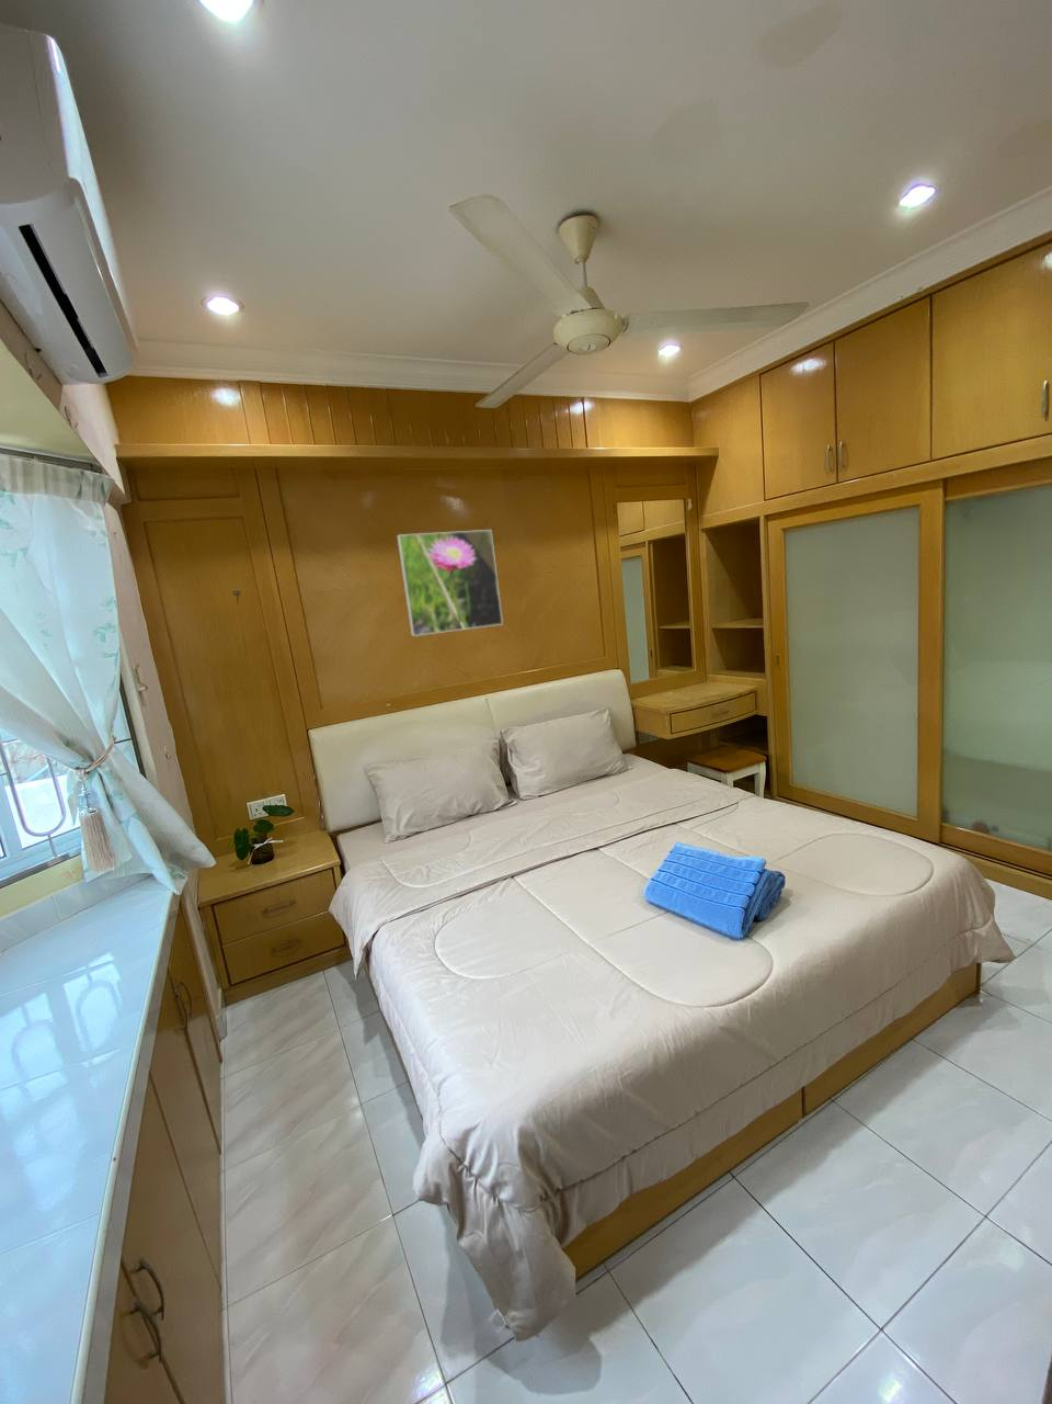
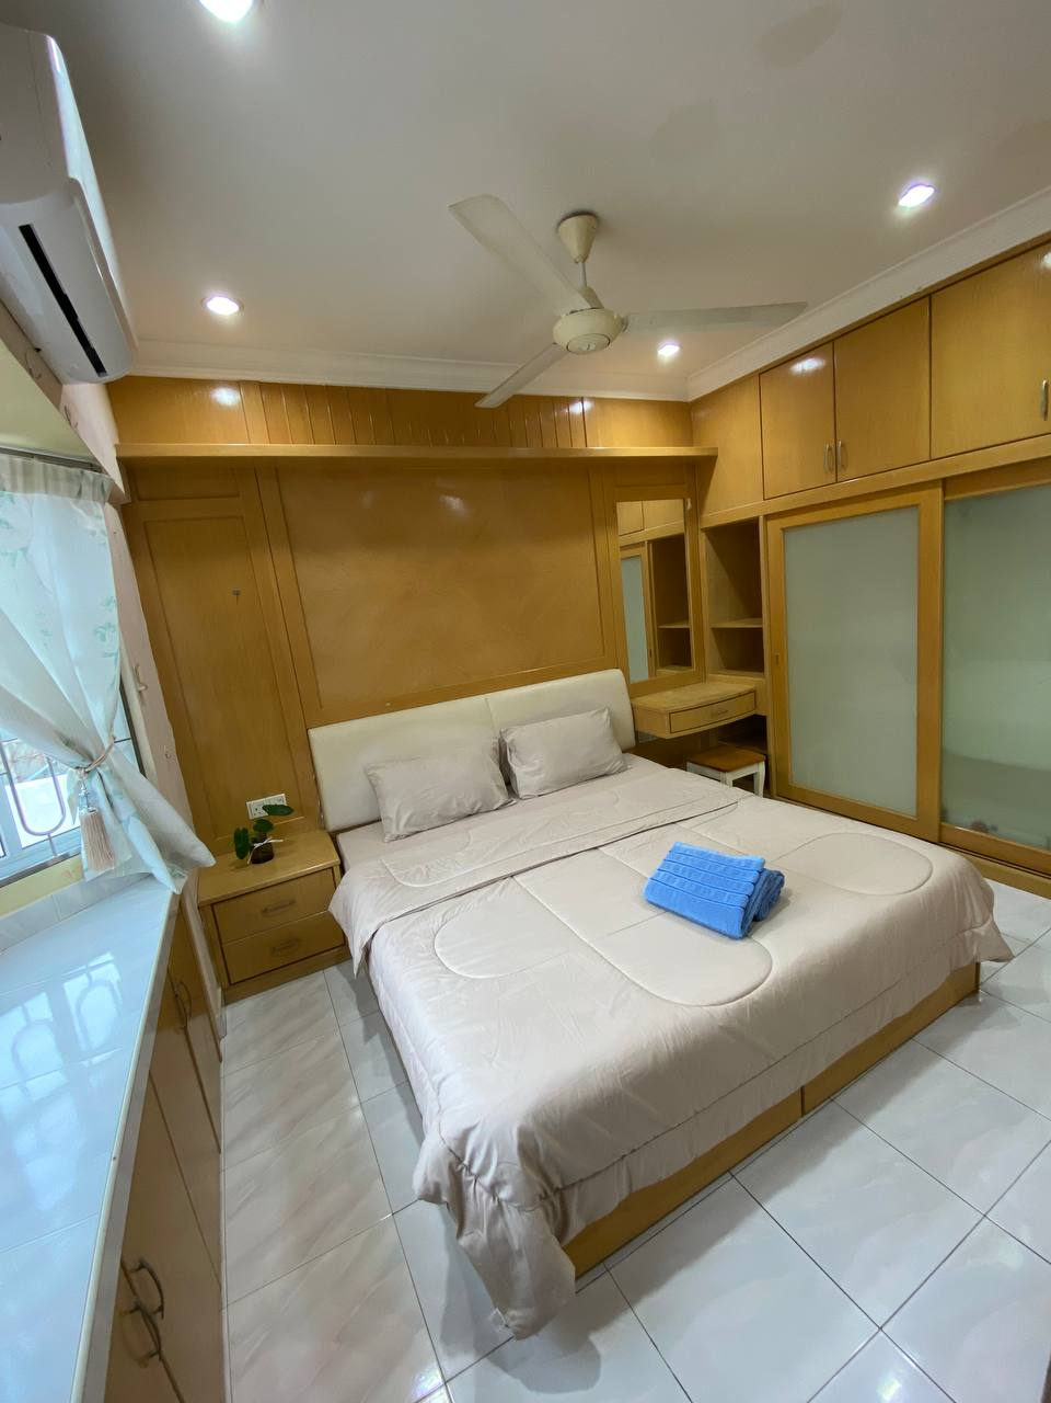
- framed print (452, 581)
